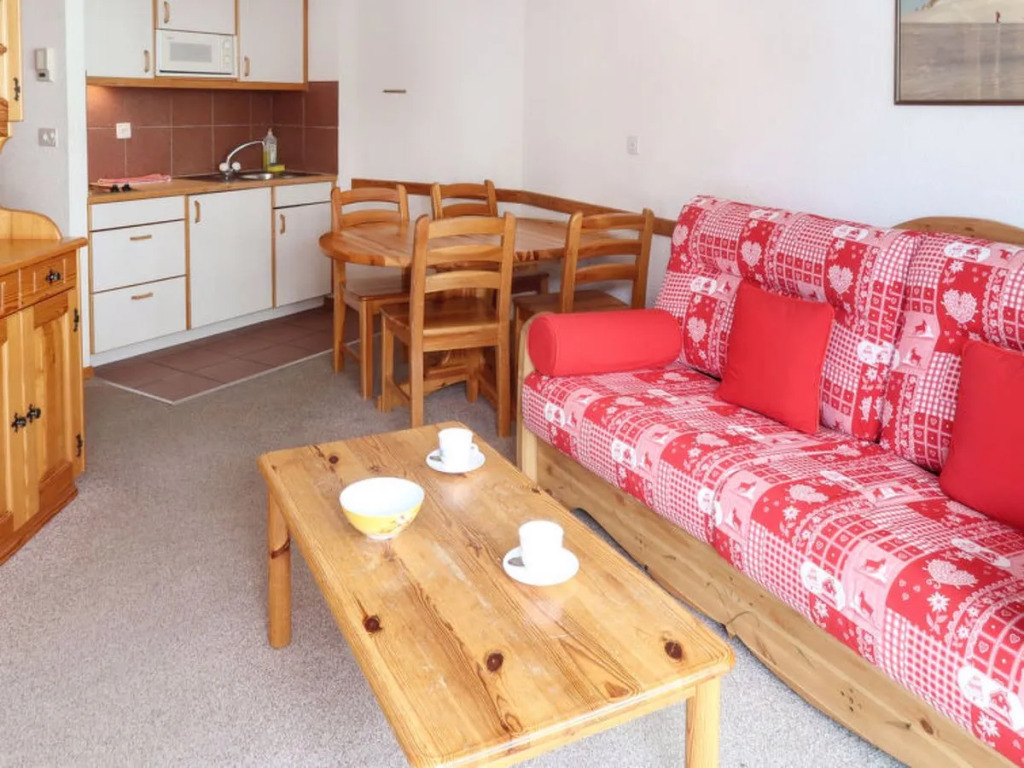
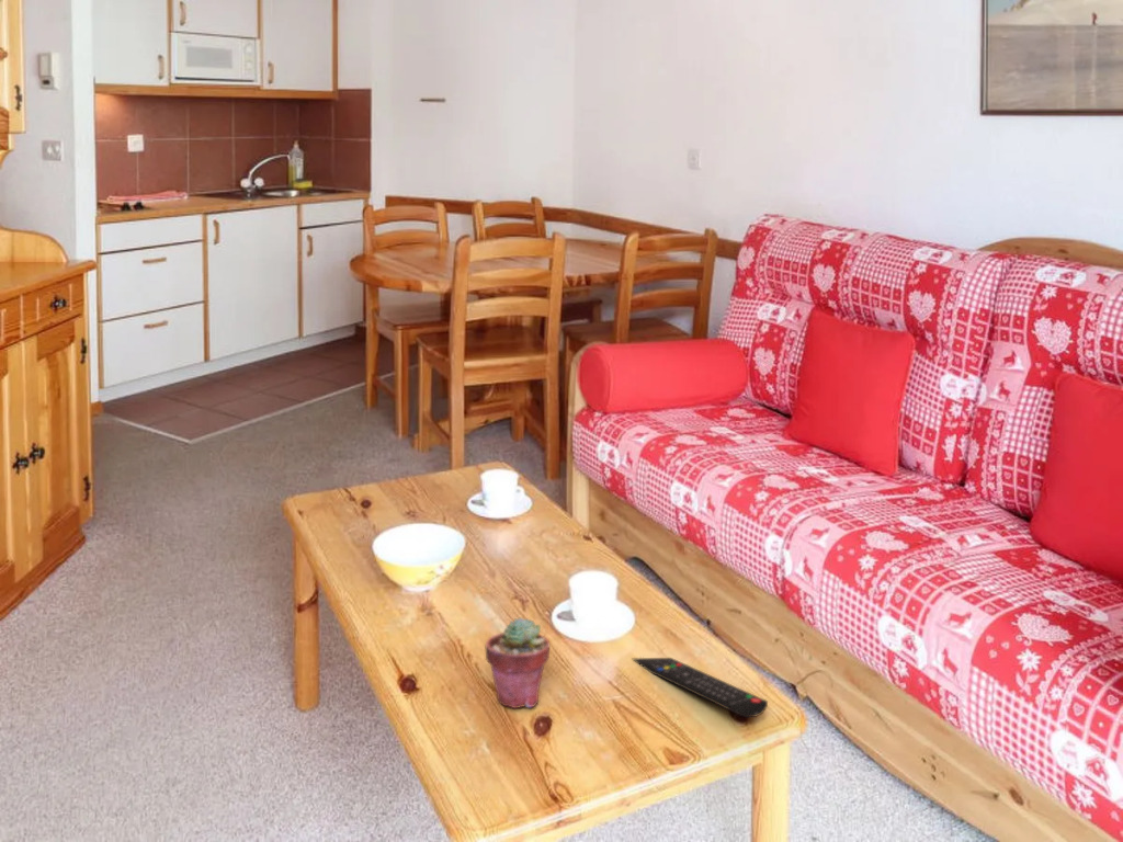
+ potted succulent (518, 659)
+ remote control (696, 683)
